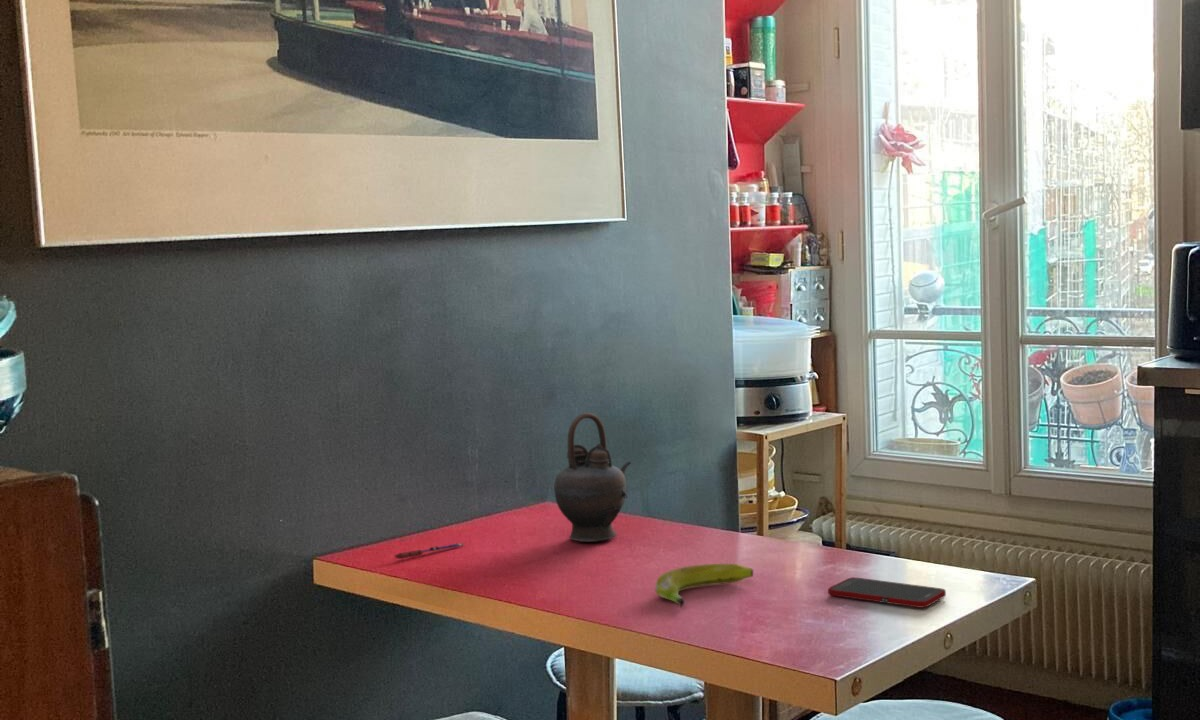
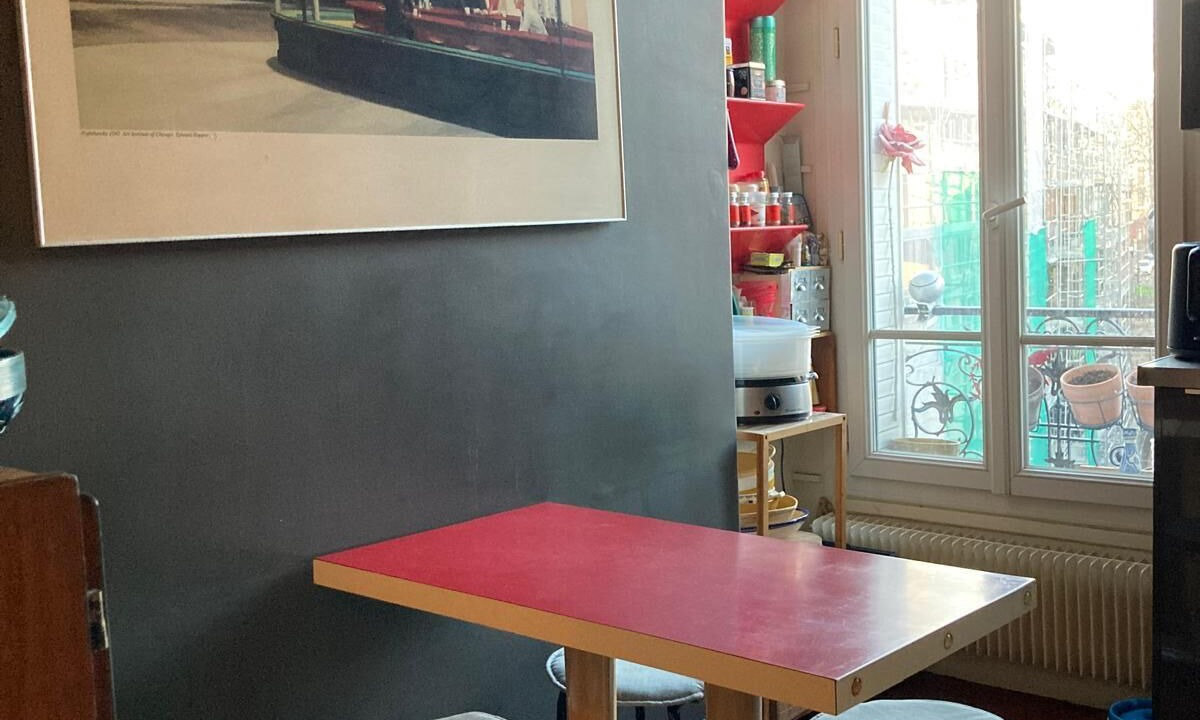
- pen (430, 549)
- cell phone (886, 592)
- banana (697, 580)
- teapot (596, 475)
